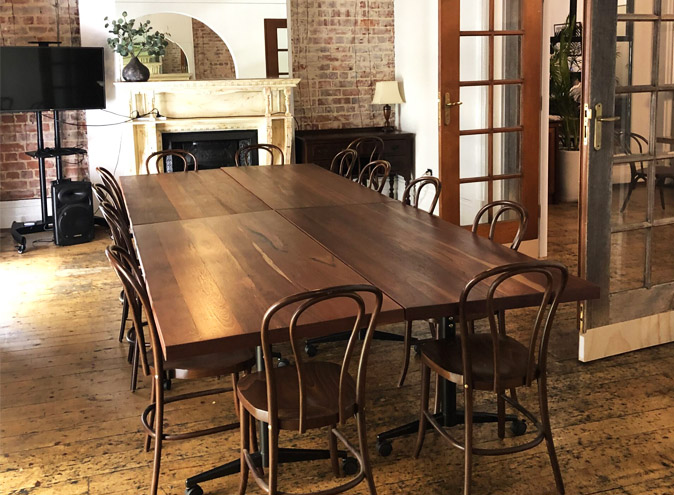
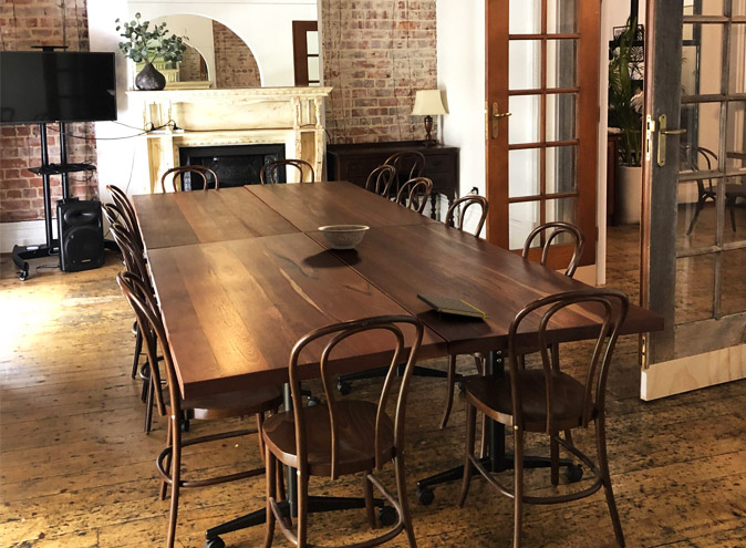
+ decorative bowl (343, 237)
+ notepad (452, 306)
